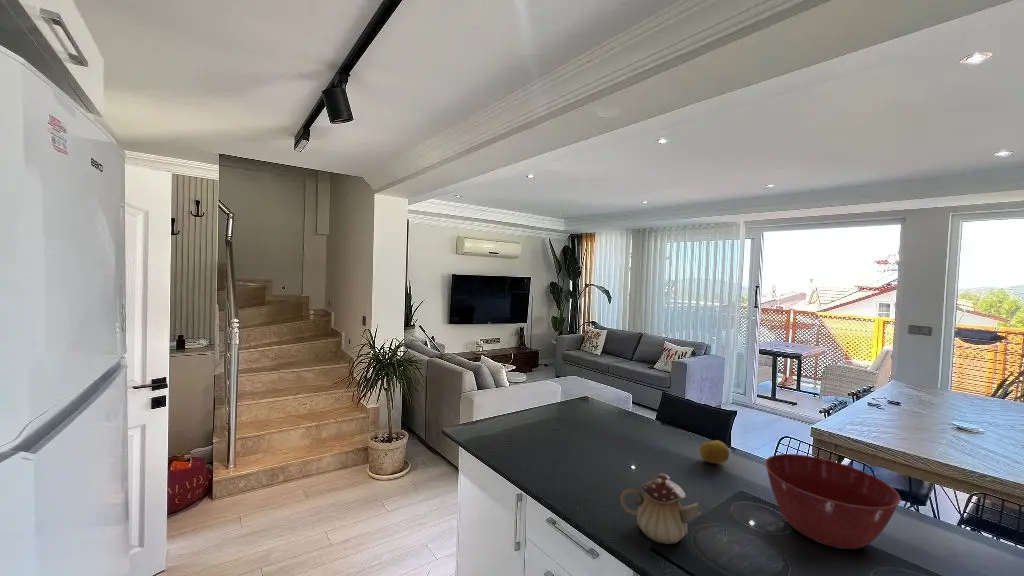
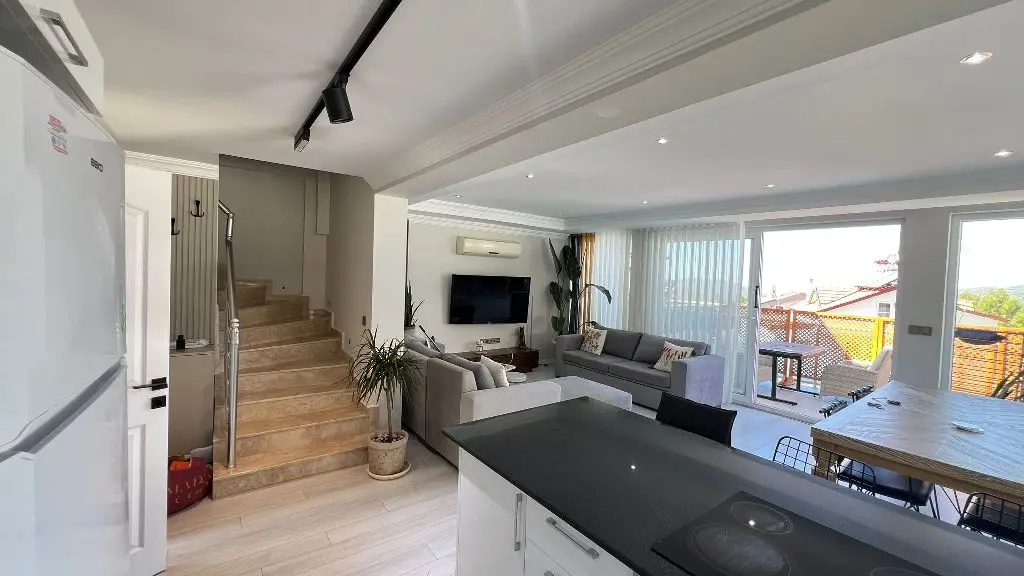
- mixing bowl (826, 505)
- teapot (658, 501)
- fruit (714, 451)
